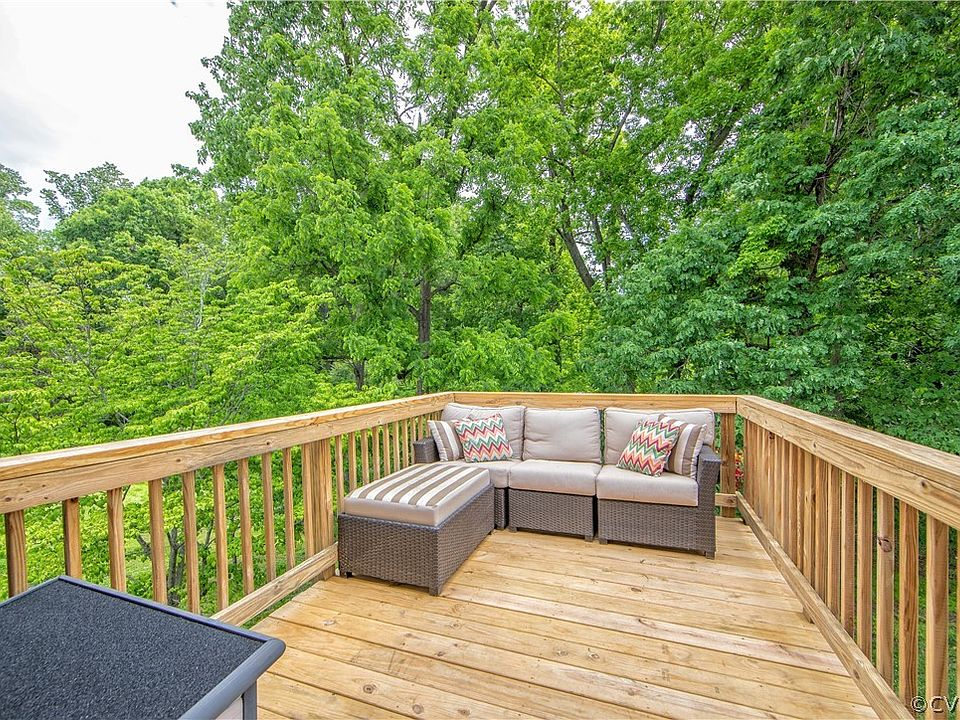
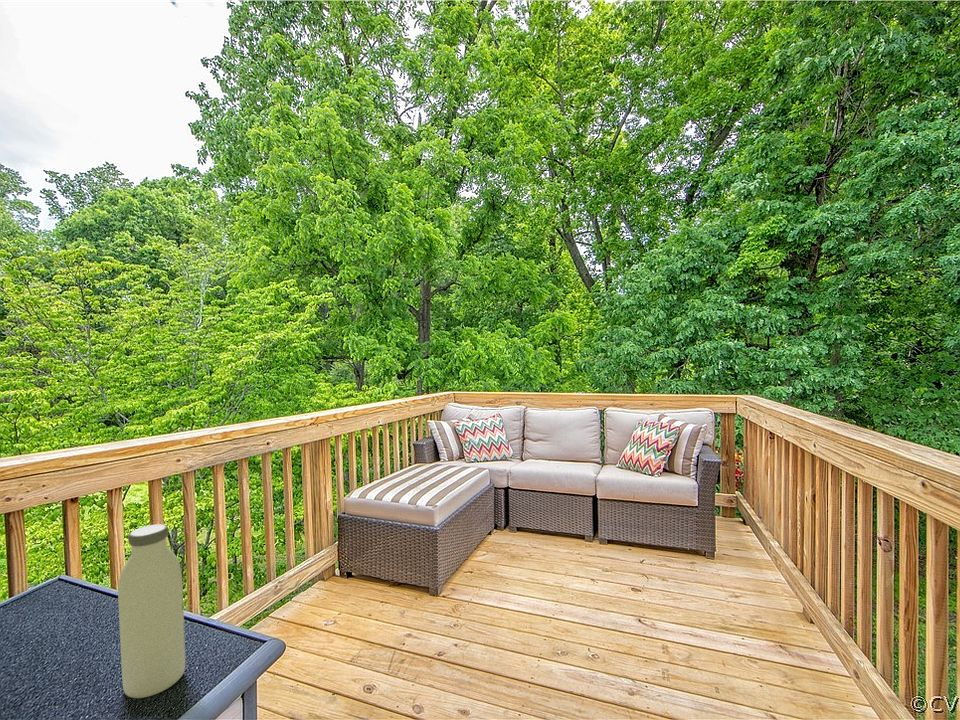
+ water bottle (151, 604)
